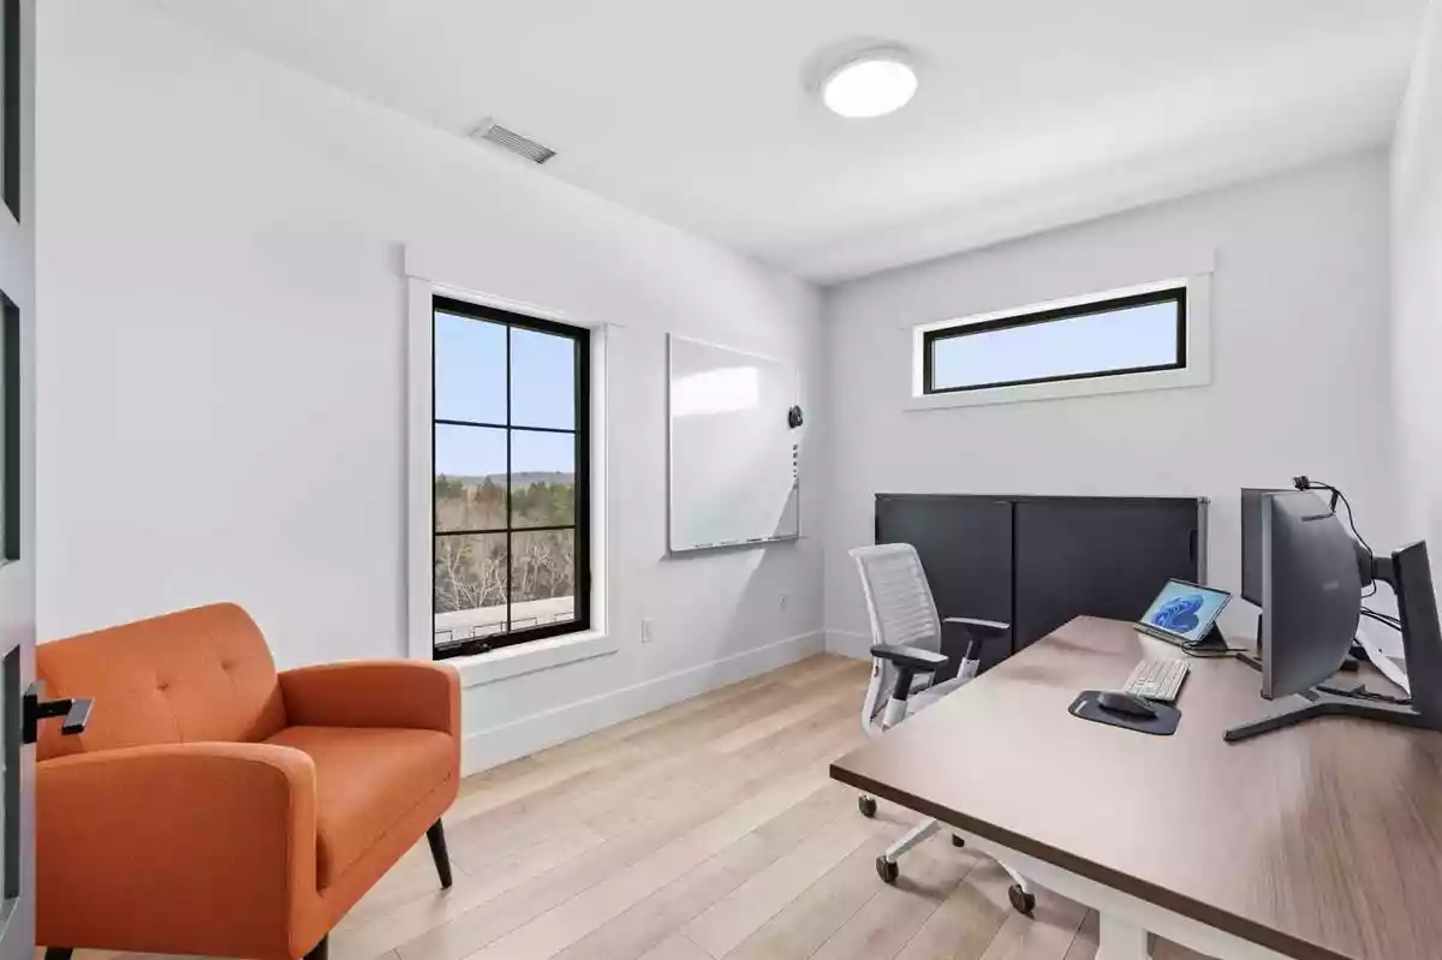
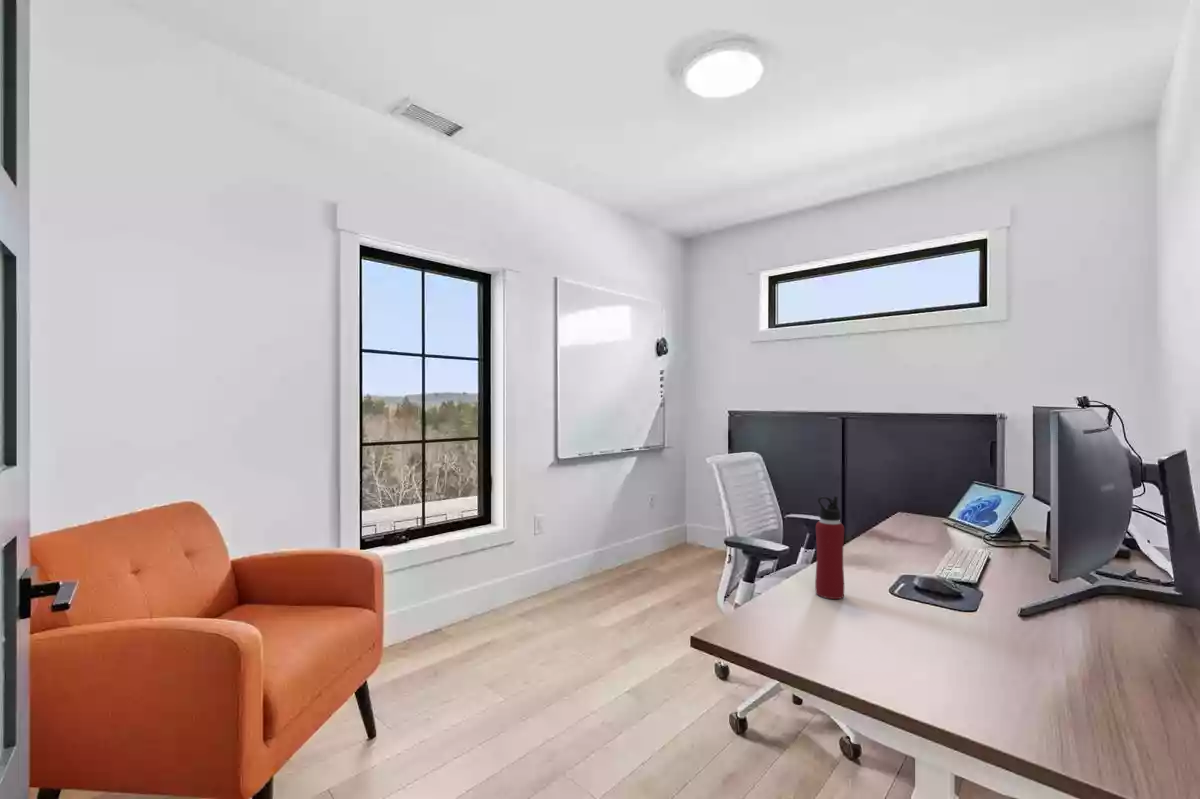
+ water bottle (829, 545)
